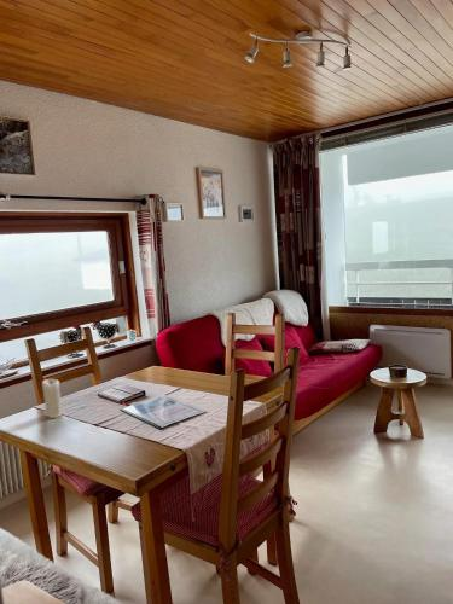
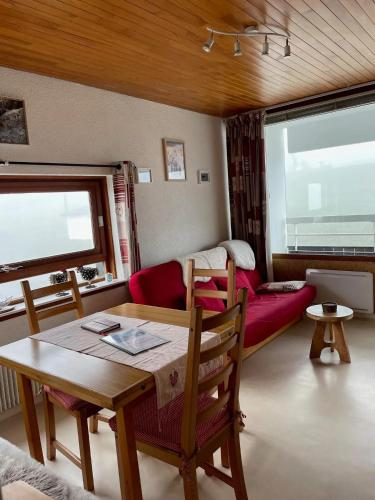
- candle (52, 396)
